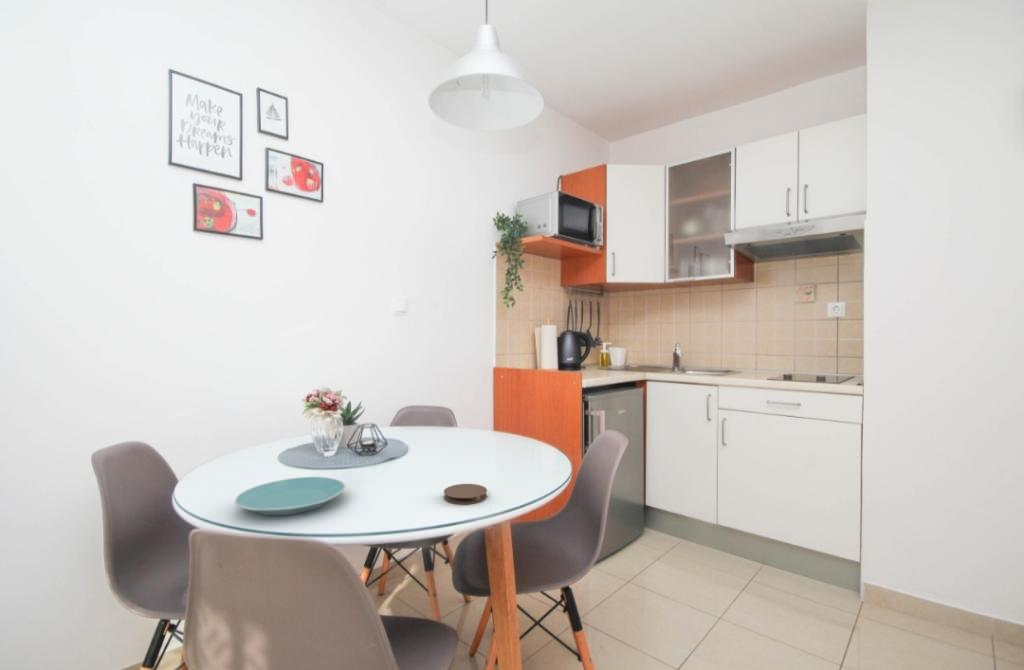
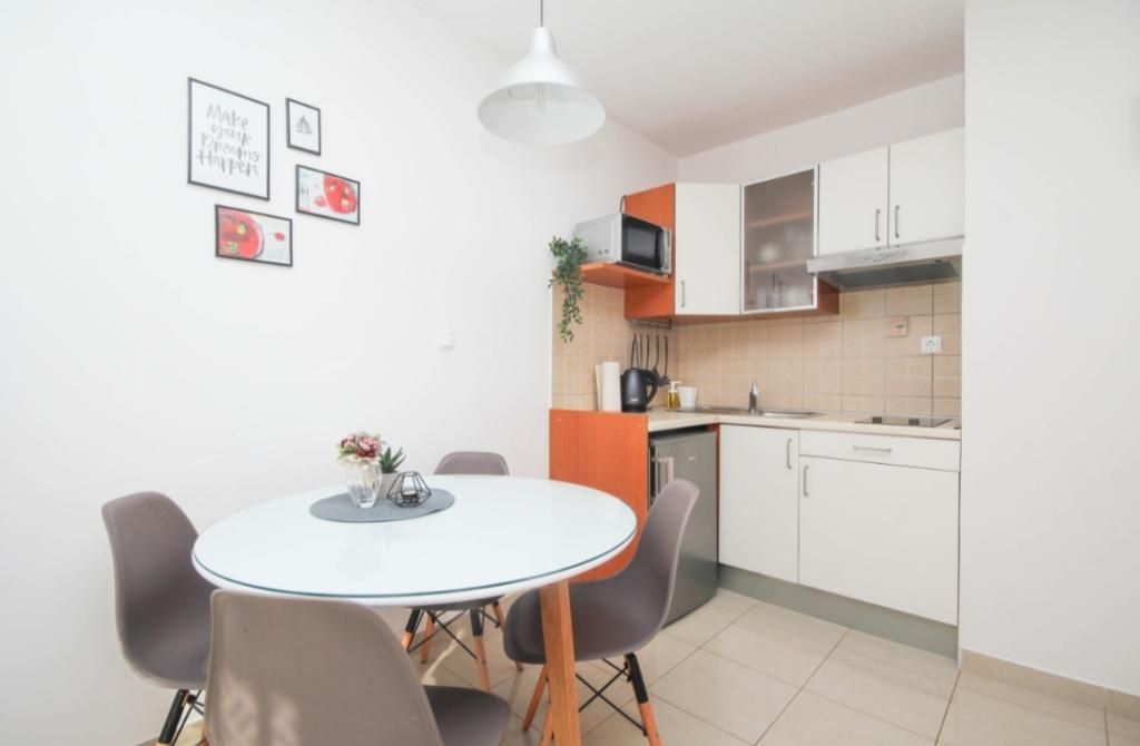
- coaster (465, 493)
- plate (292, 497)
